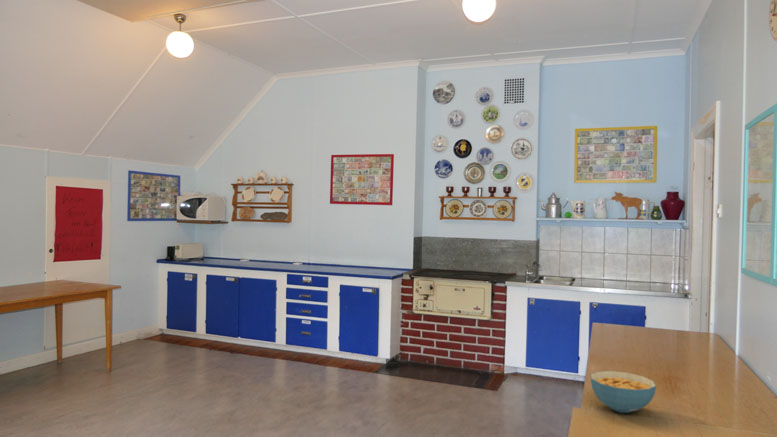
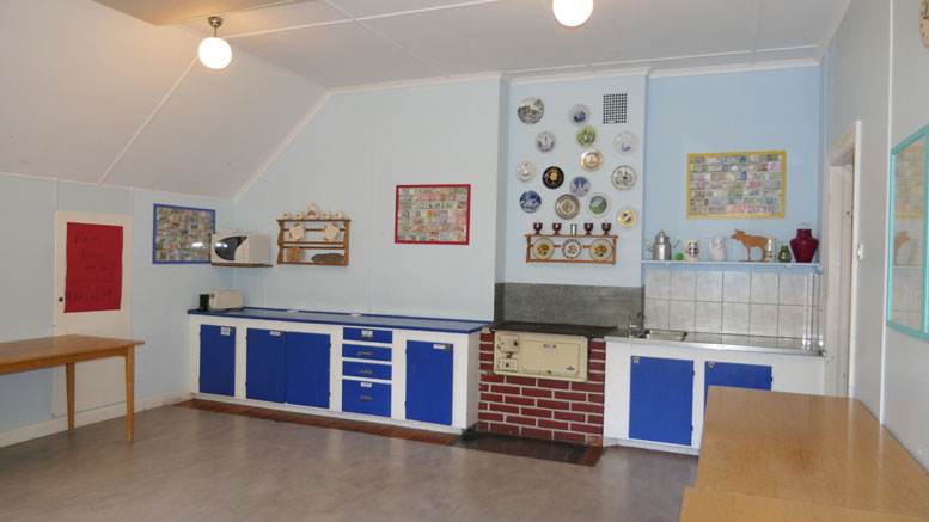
- cereal bowl (621, 394)
